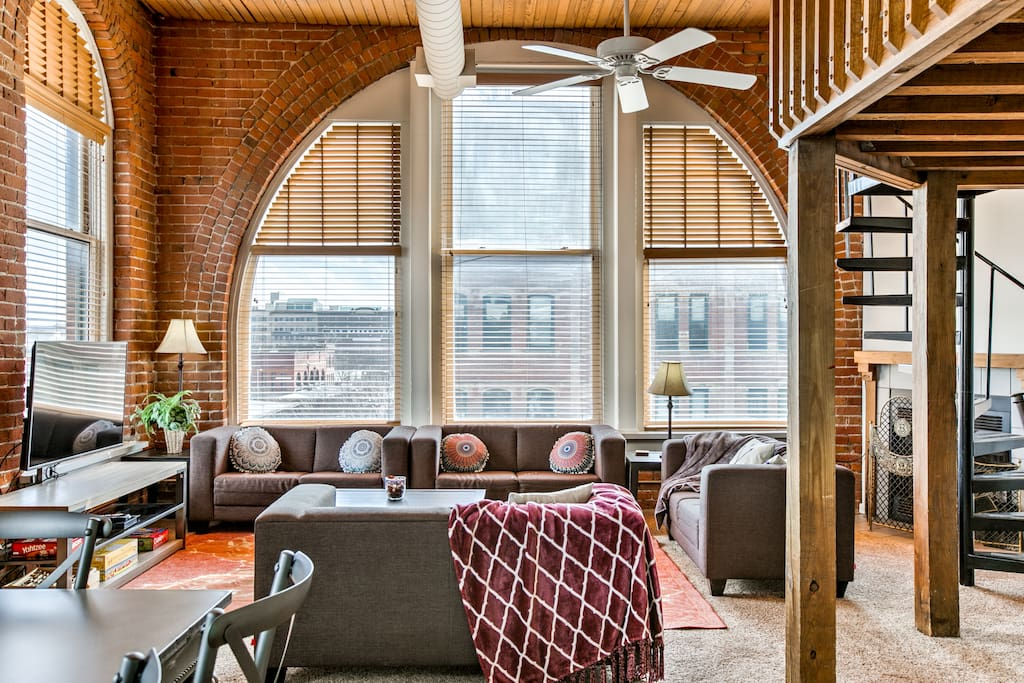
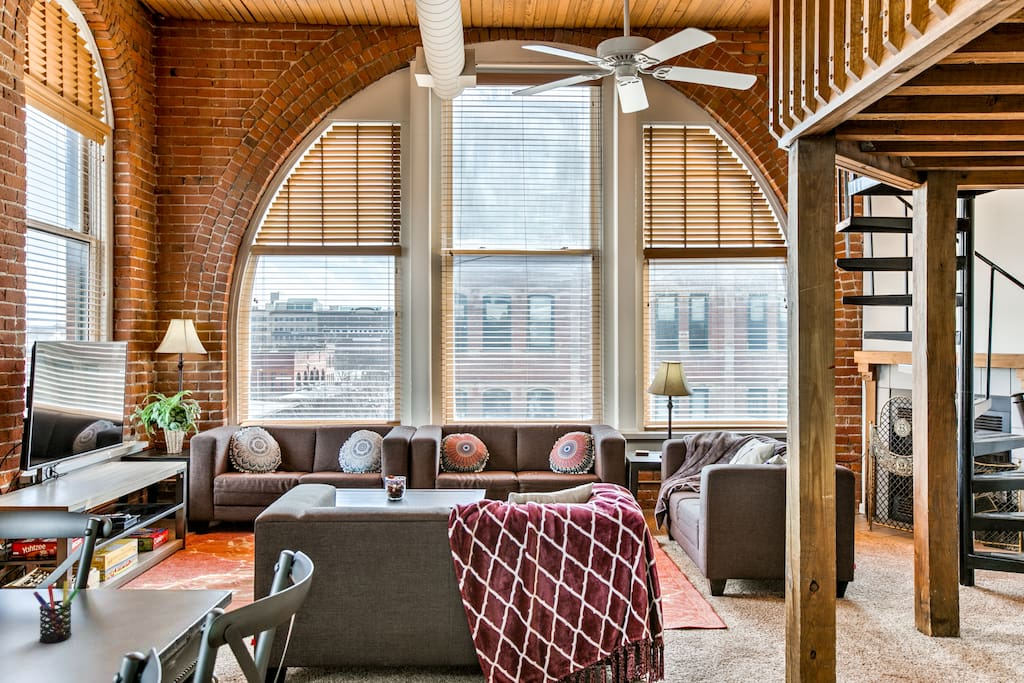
+ pen holder (58, 609)
